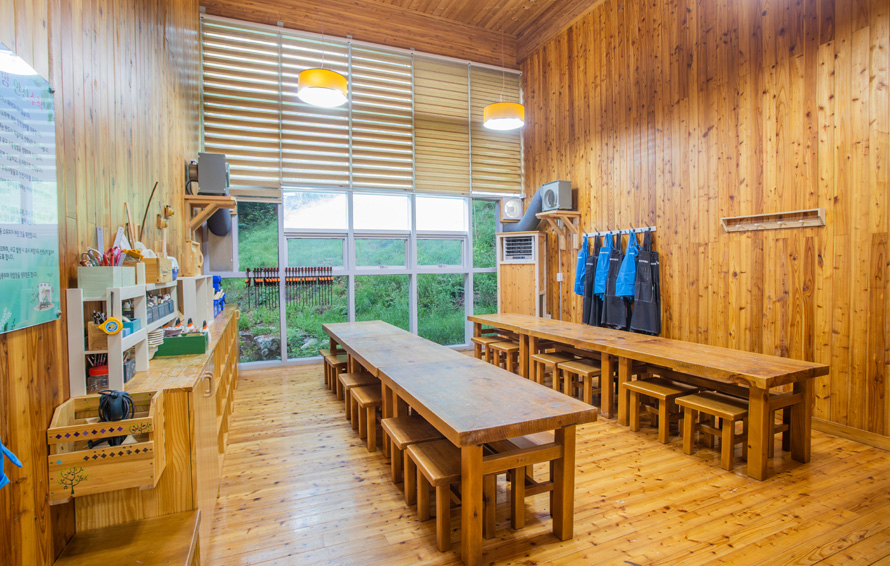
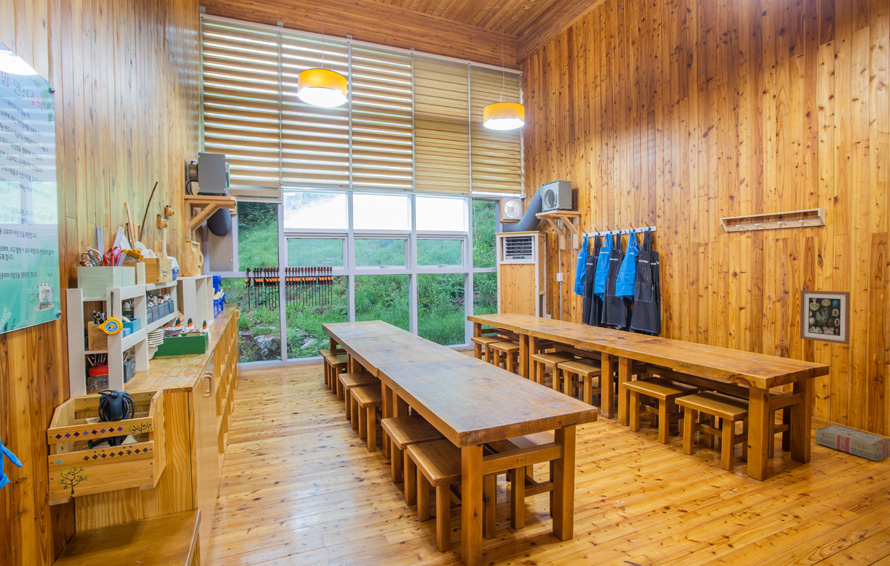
+ wall art (823, 316)
+ carton (853, 441)
